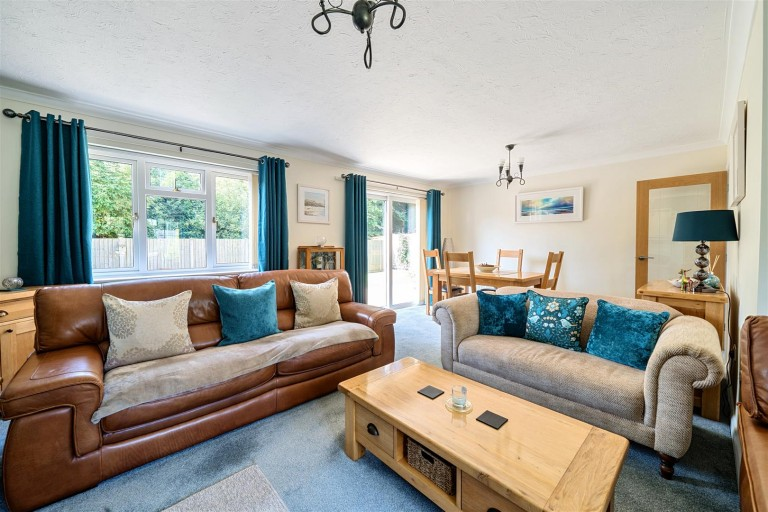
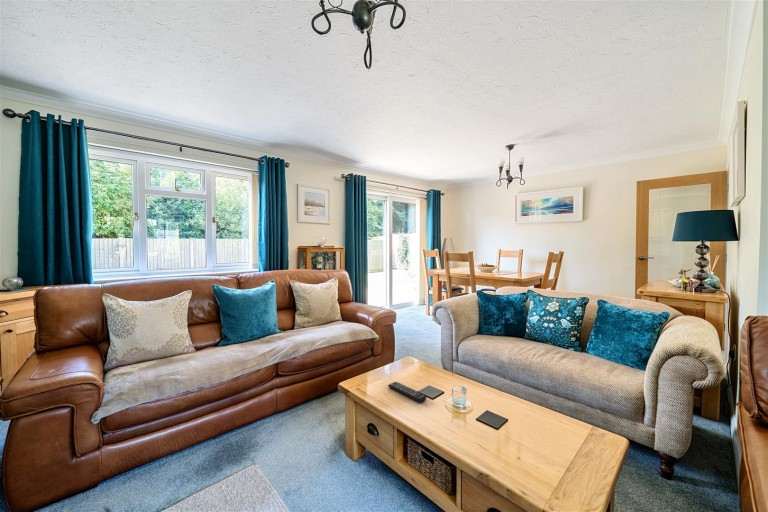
+ remote control (406, 391)
